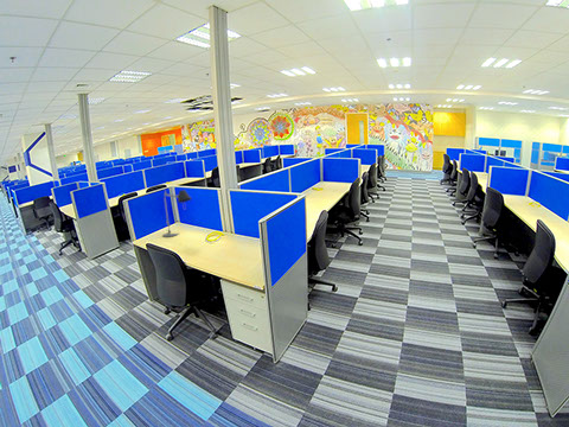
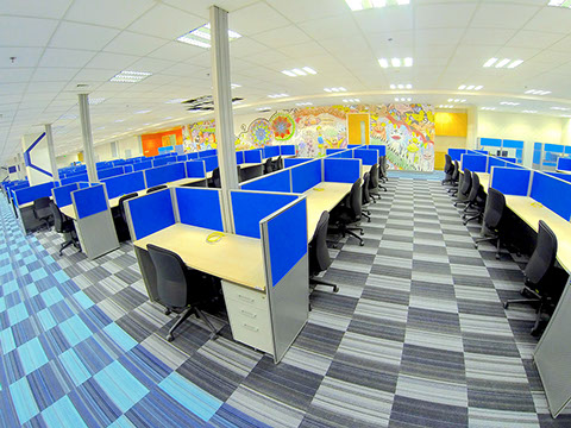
- desk lamp (167, 215)
